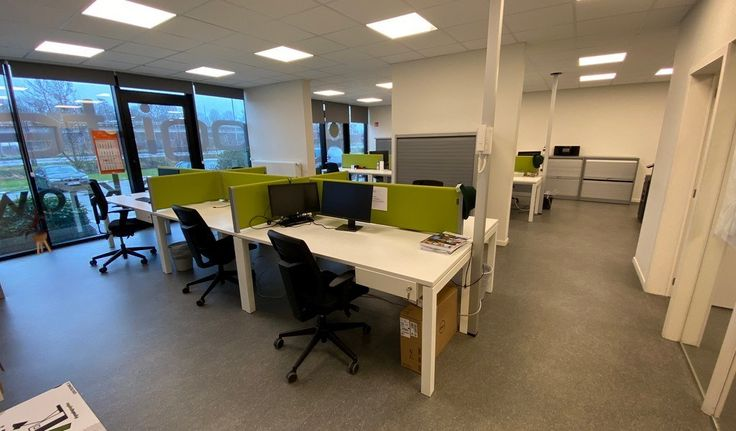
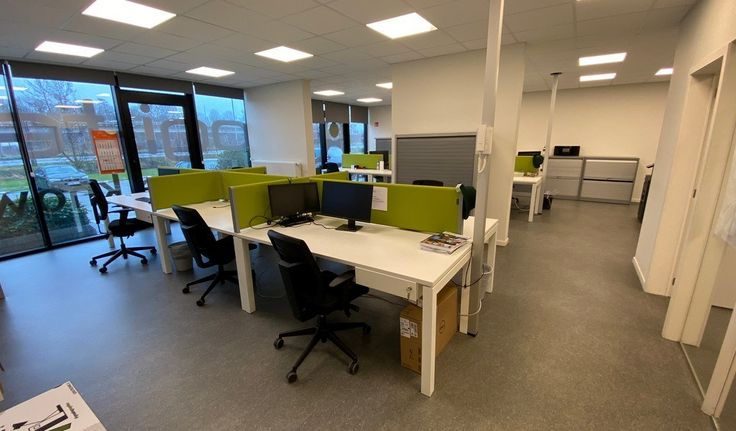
- house plant (34, 230)
